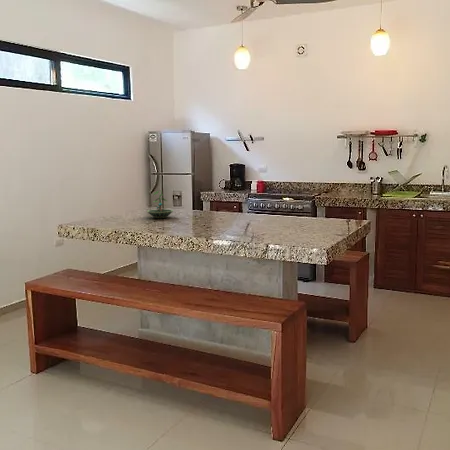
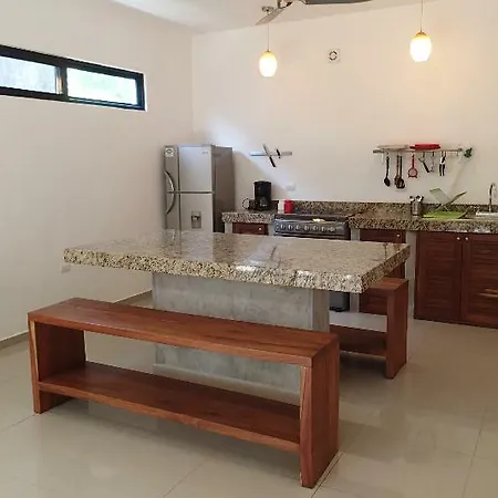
- terrarium (160, 195)
